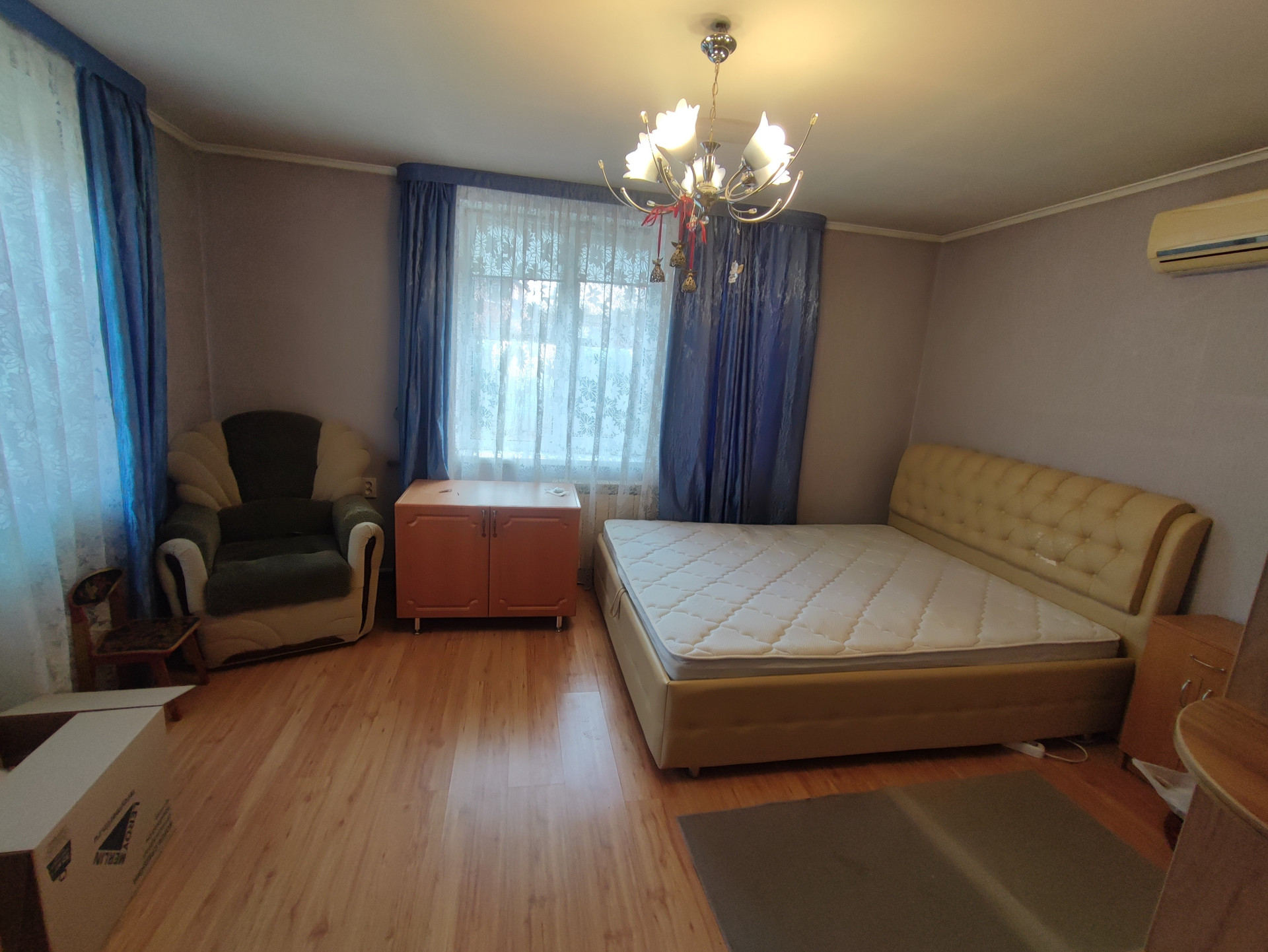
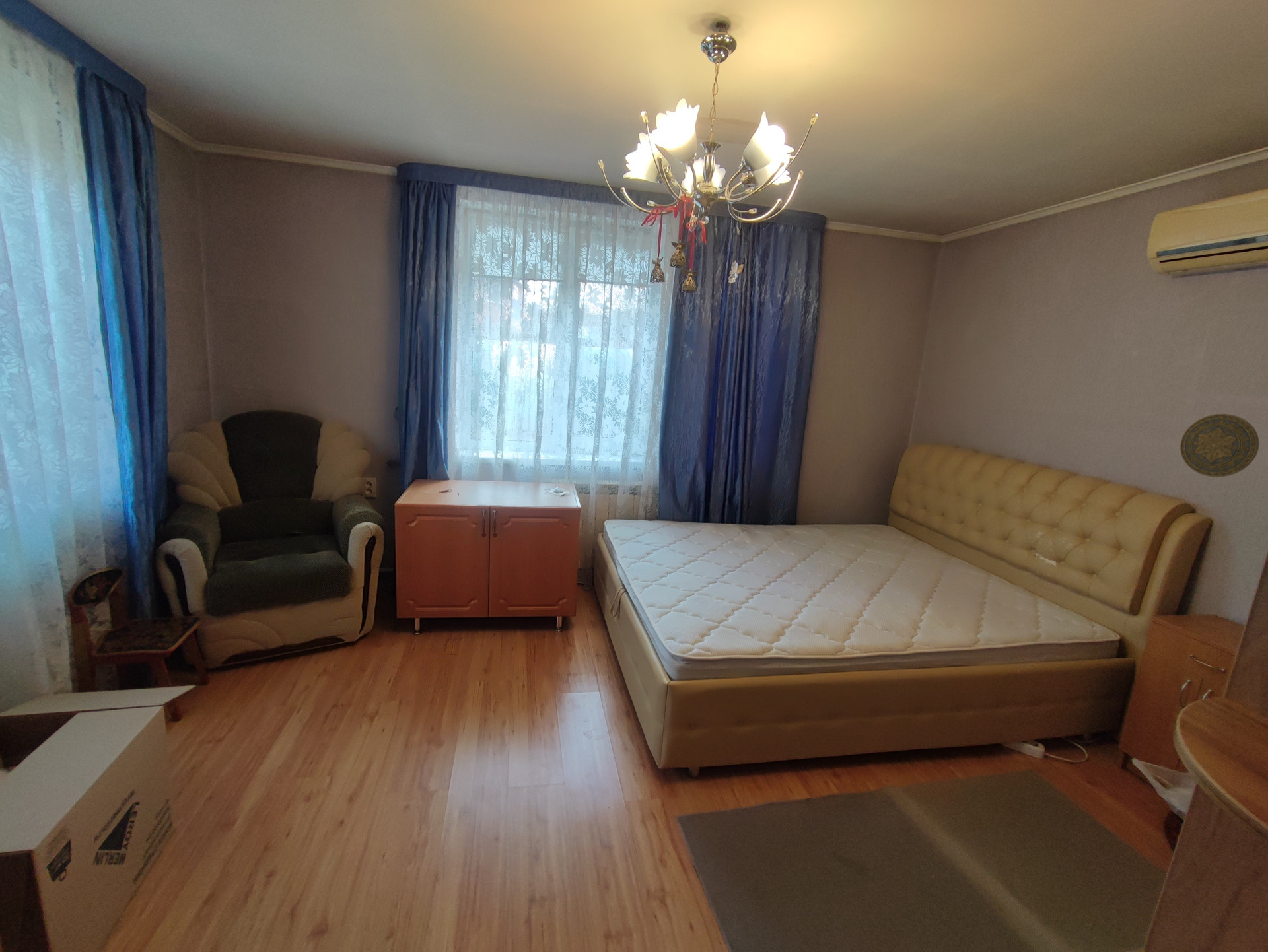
+ decorative plate (1215, 445)
